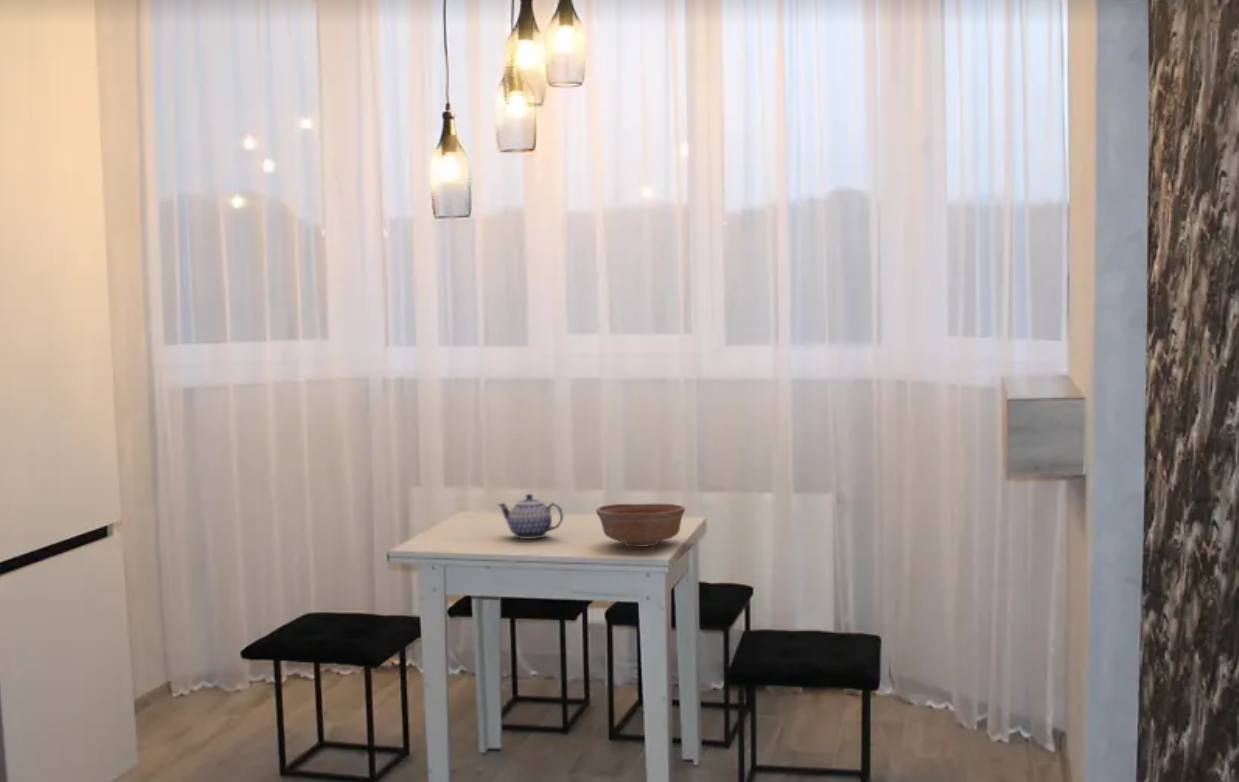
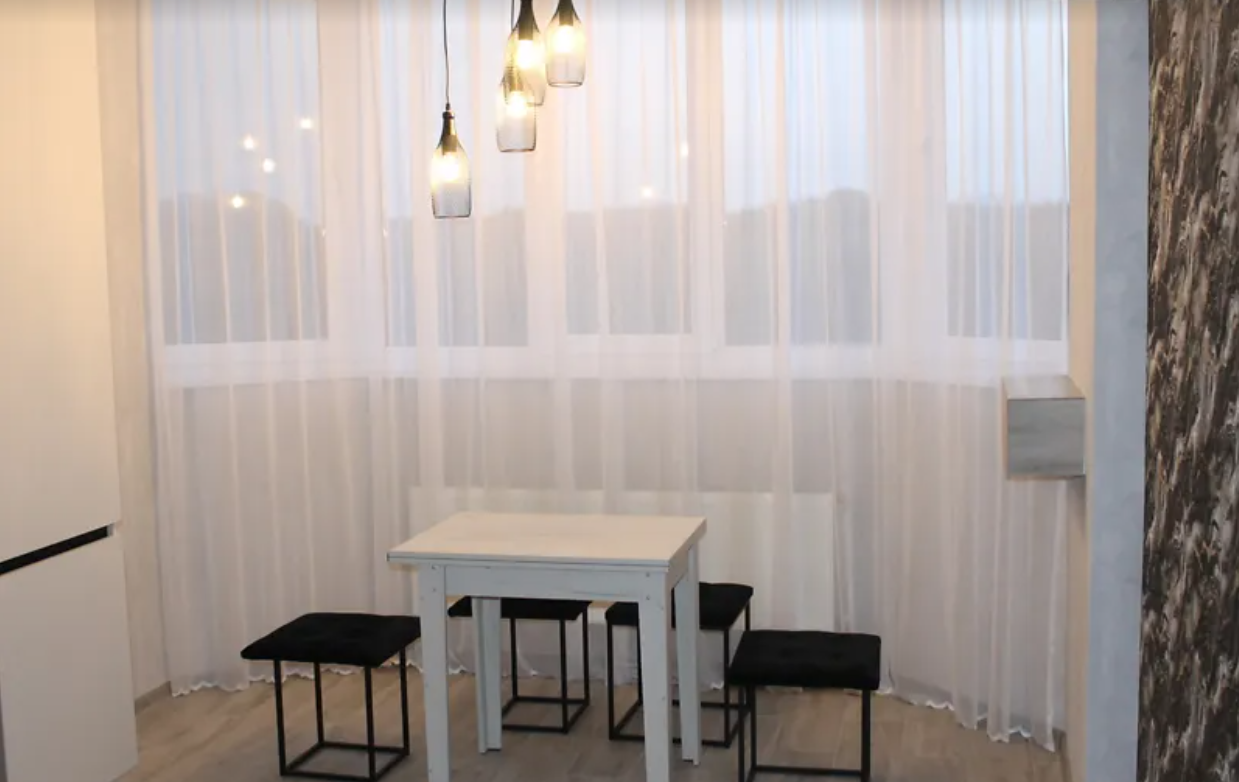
- teapot (529, 515)
- bowl (640, 525)
